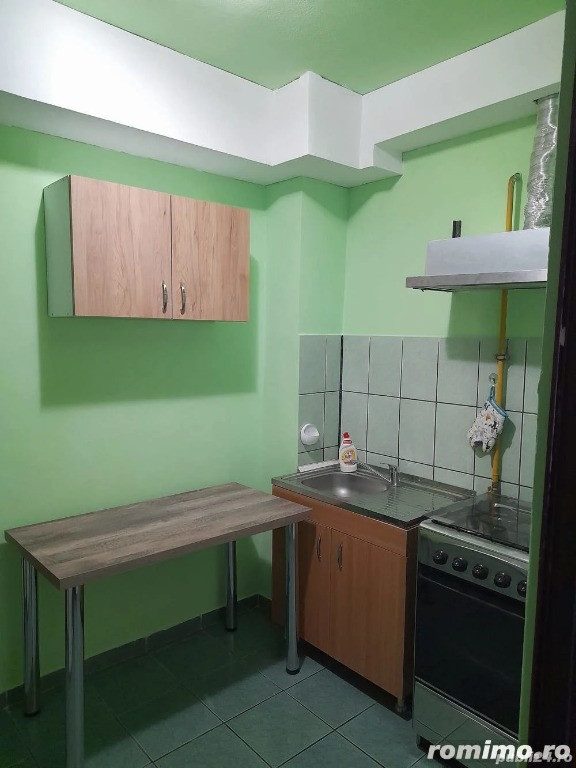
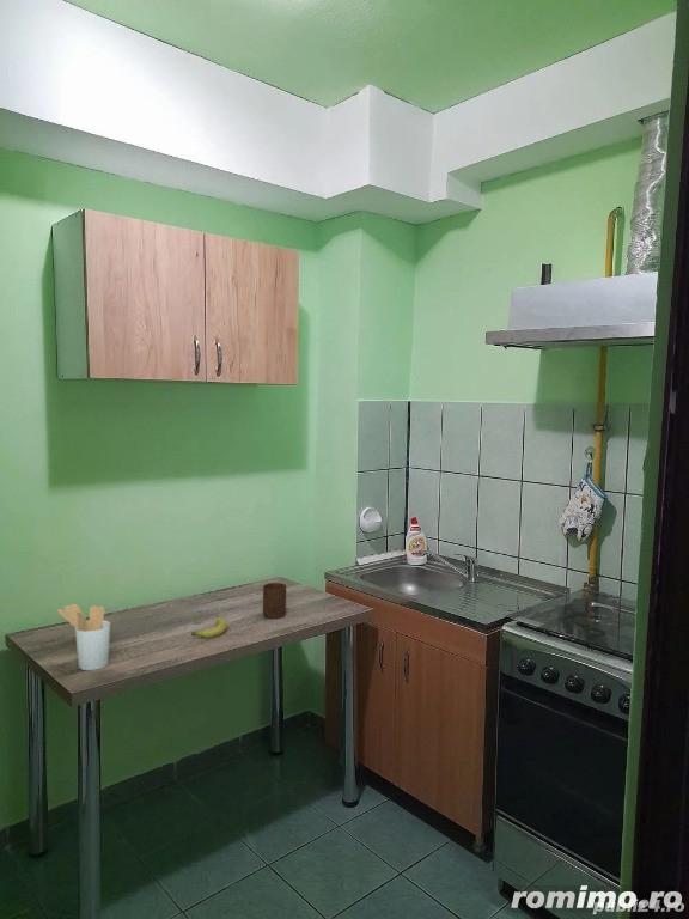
+ utensil holder (85, 634)
+ cup (274, 598)
+ fruit (209, 628)
